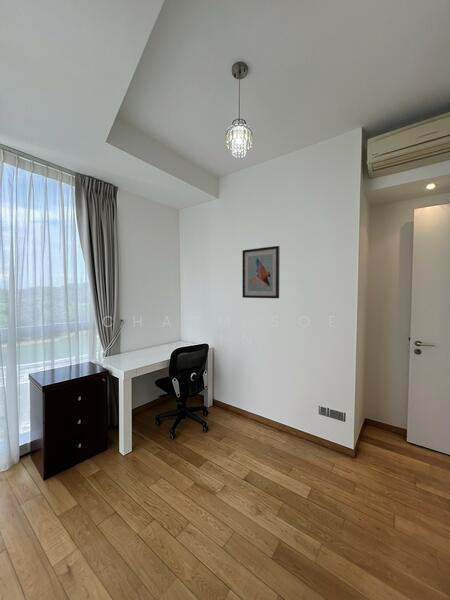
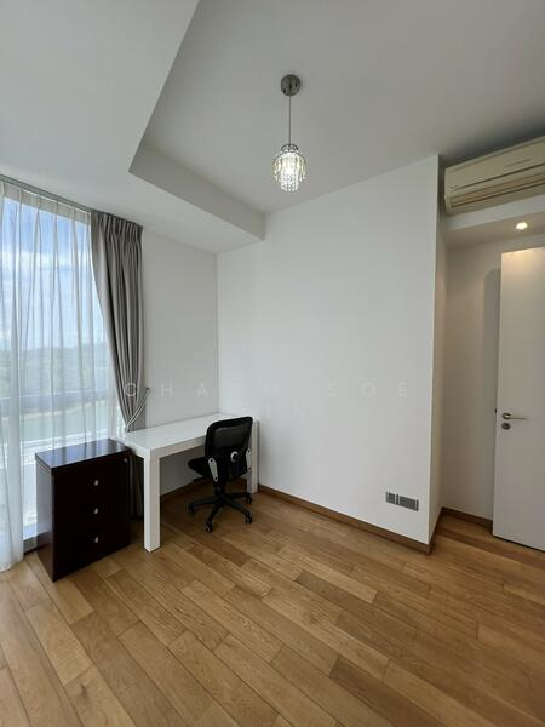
- wall art (260, 273)
